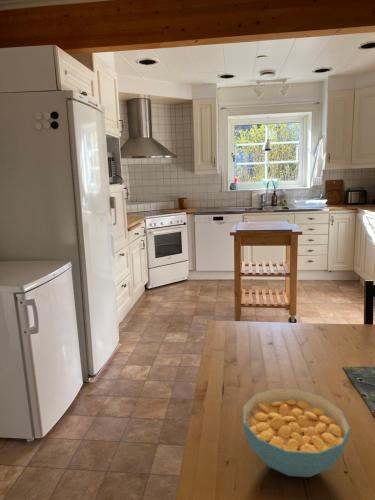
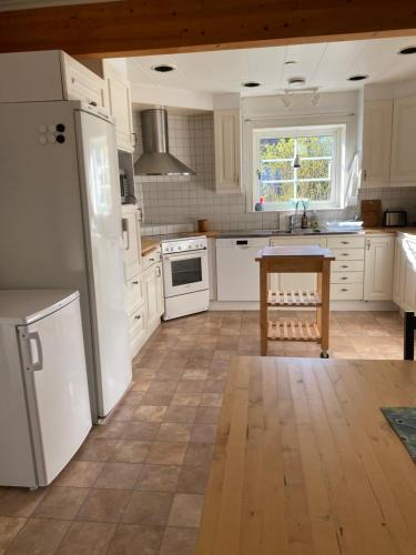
- cereal bowl (293, 439)
